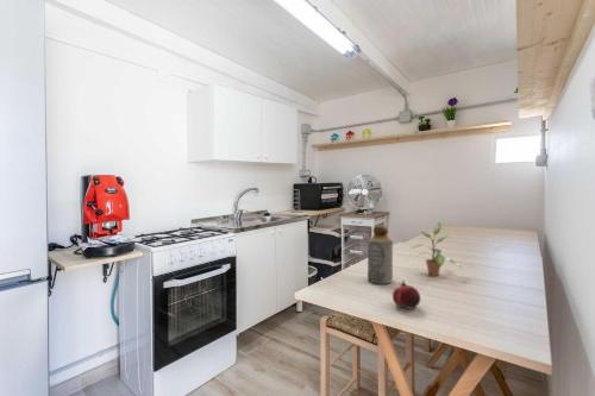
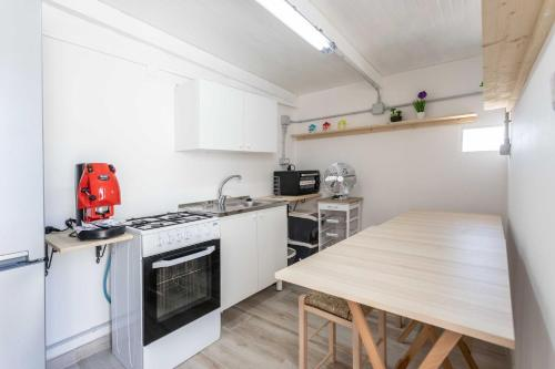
- potted plant (437, 249)
- bottle (380, 252)
- fruit (406, 294)
